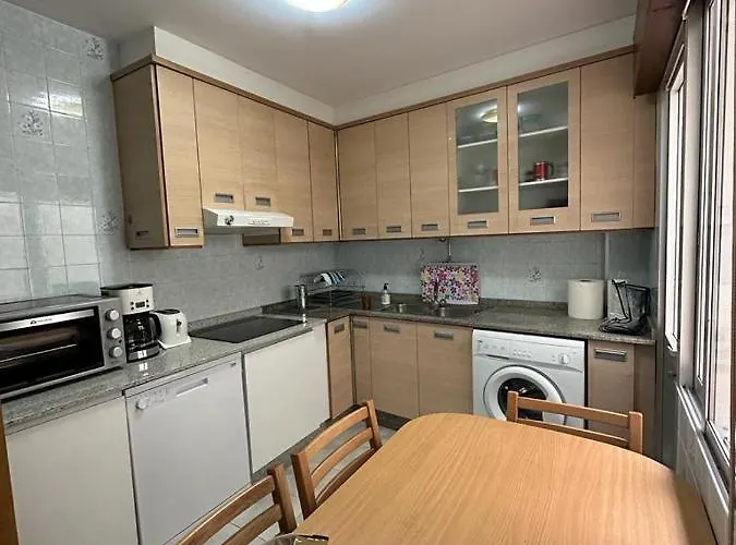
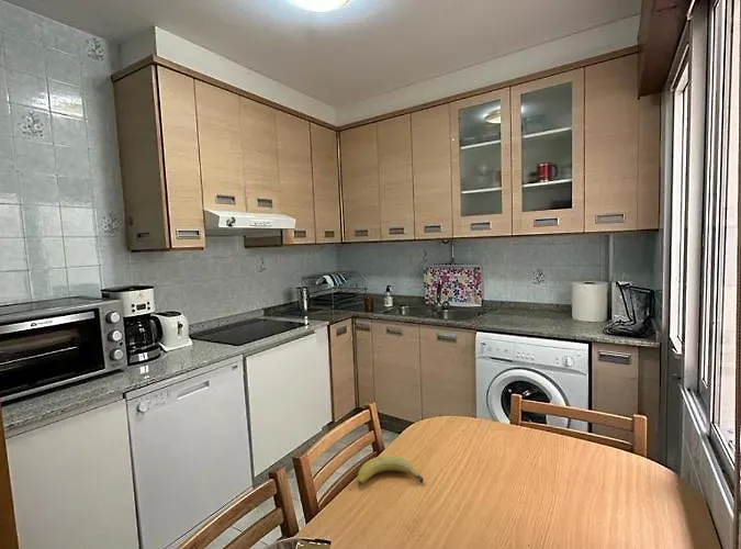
+ fruit (389, 469)
